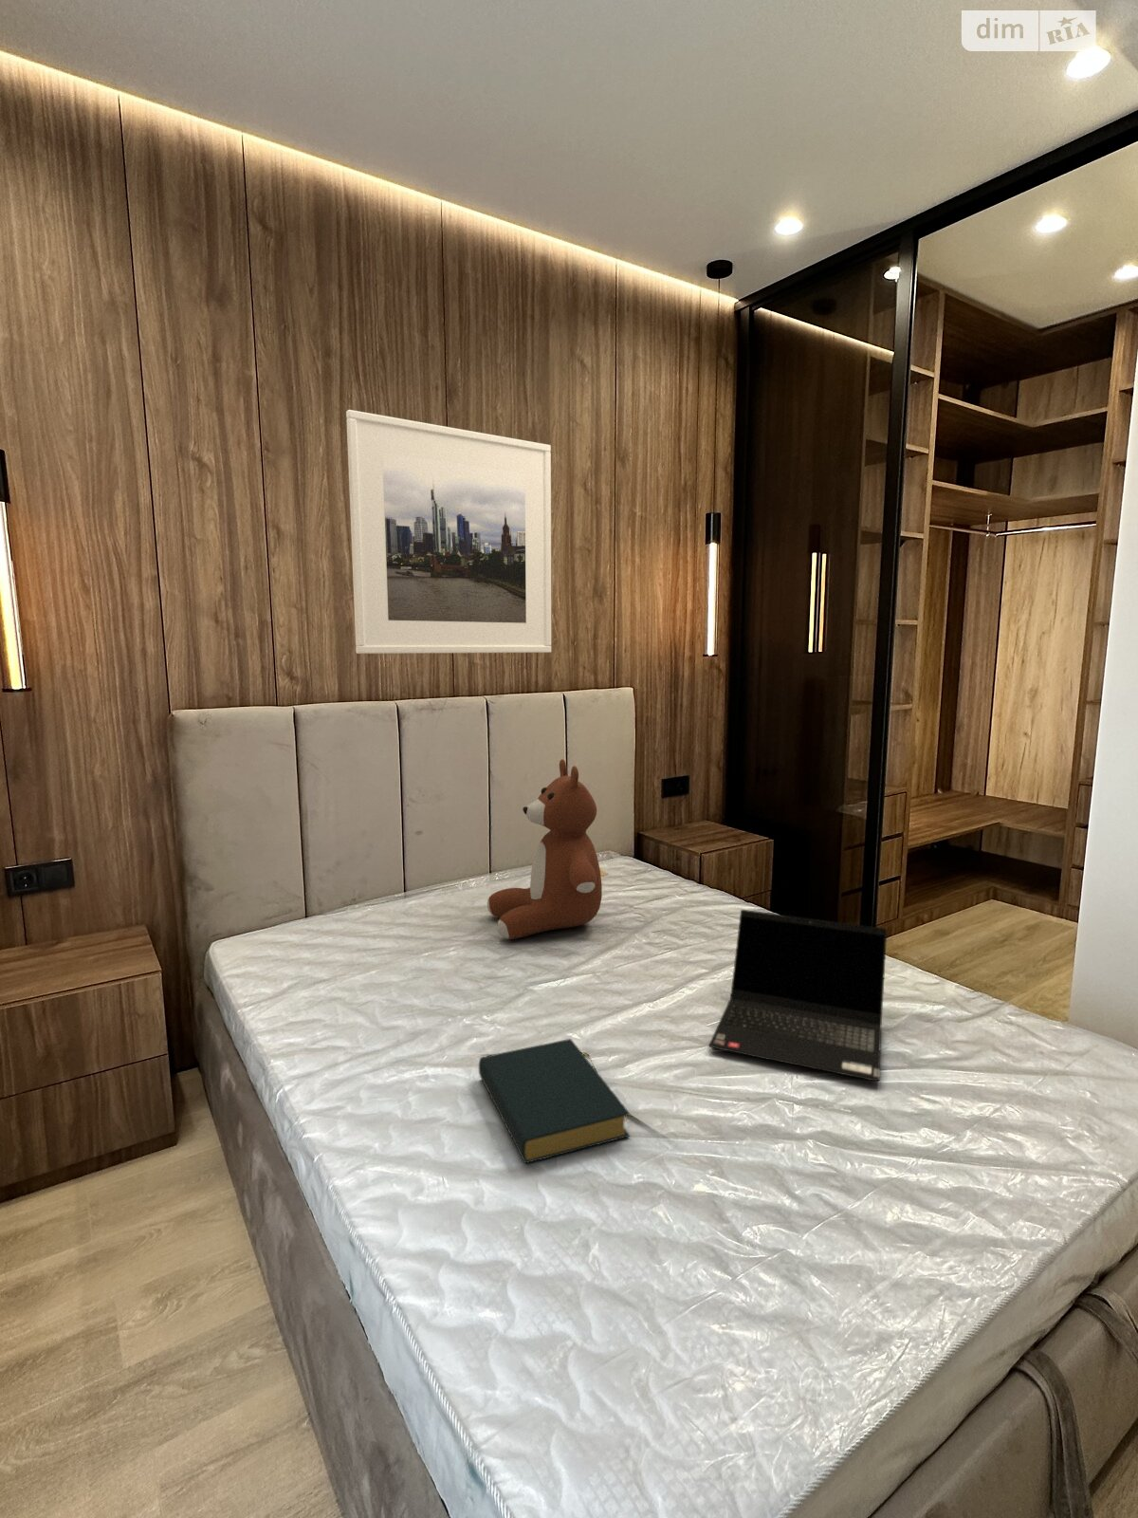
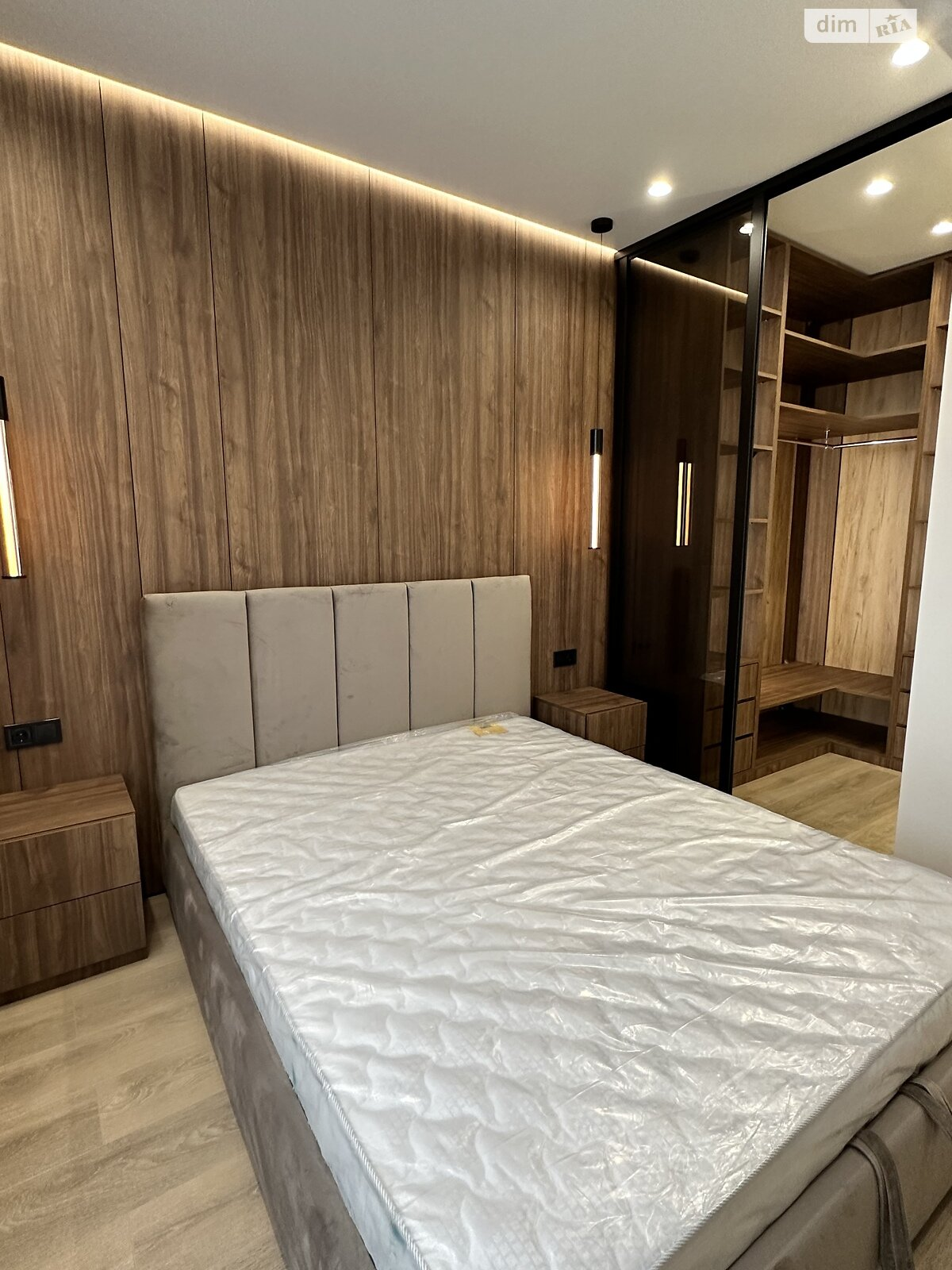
- laptop computer (801, 987)
- teddy bear (544, 844)
- hardback book (549, 1094)
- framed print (458, 543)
